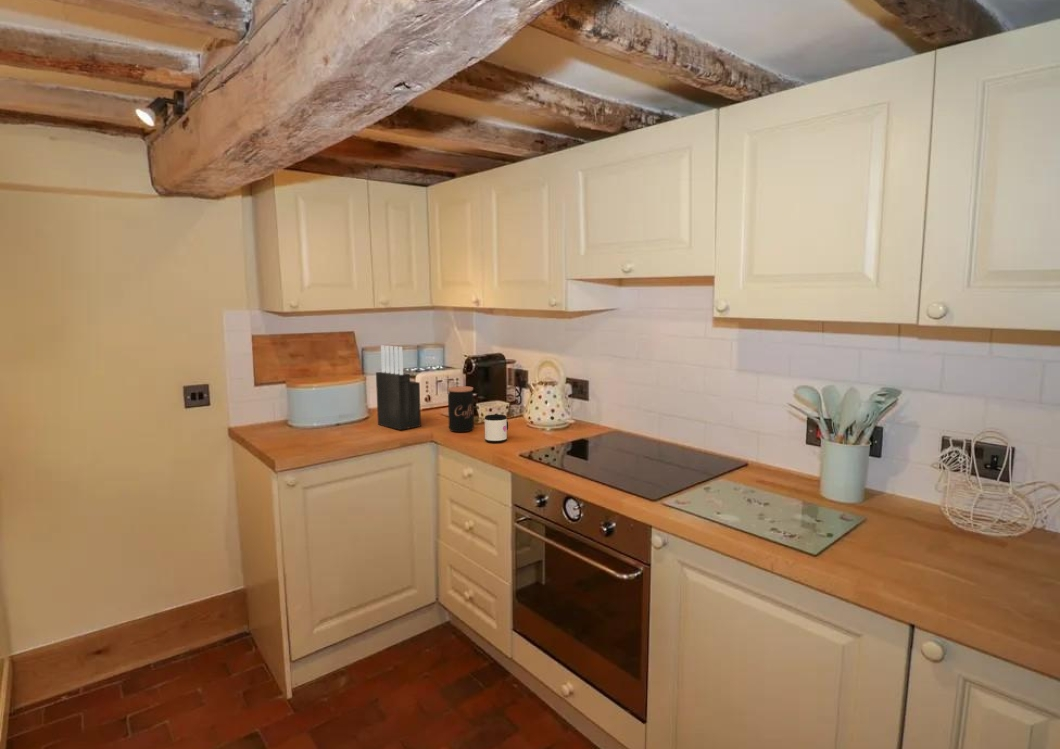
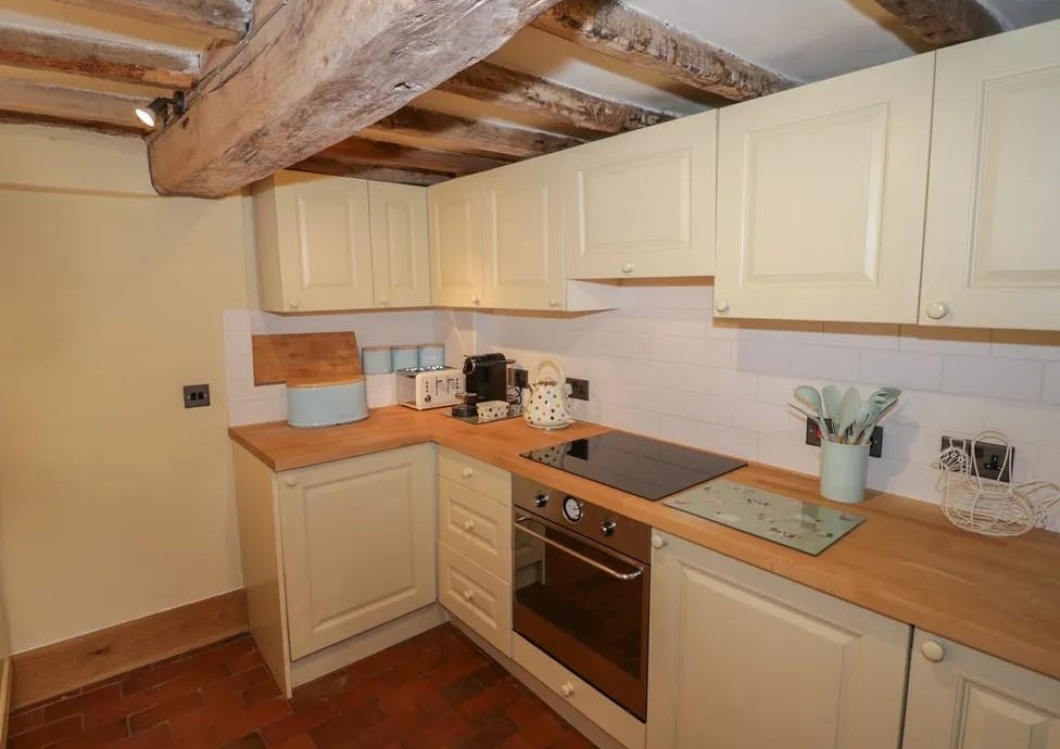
- coffee jar (461, 409)
- knife block (400, 385)
- mug (498, 427)
